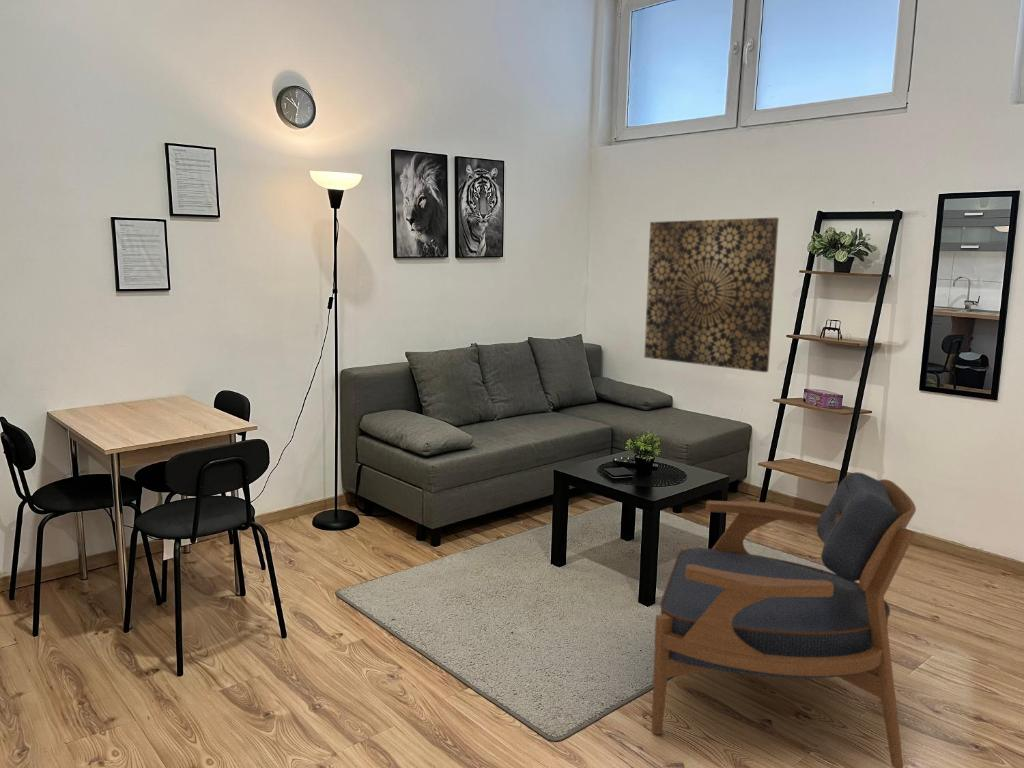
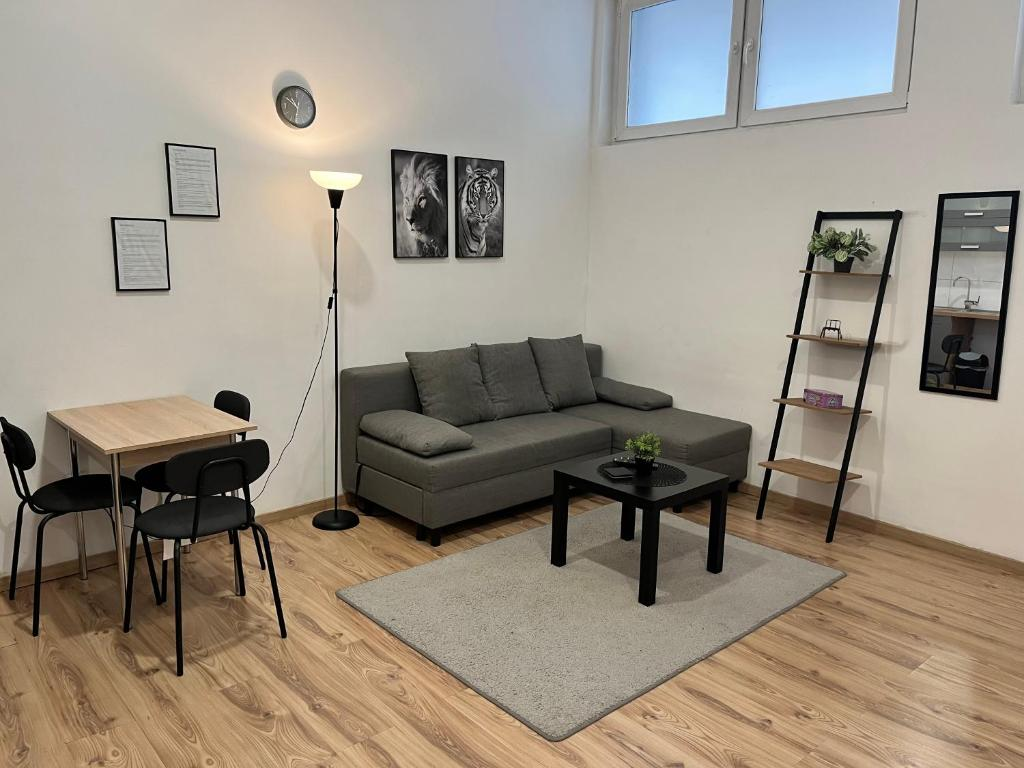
- wall art (706, 293)
- armchair (781, 591)
